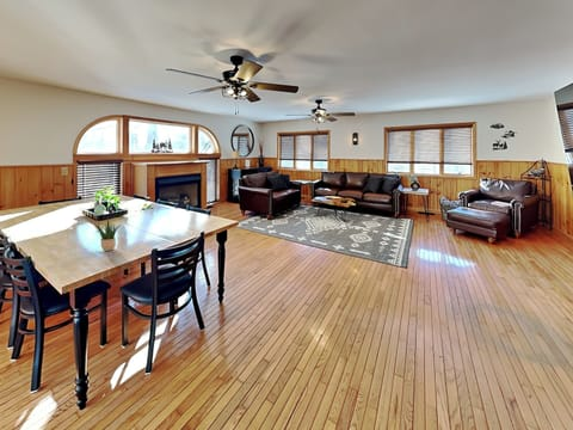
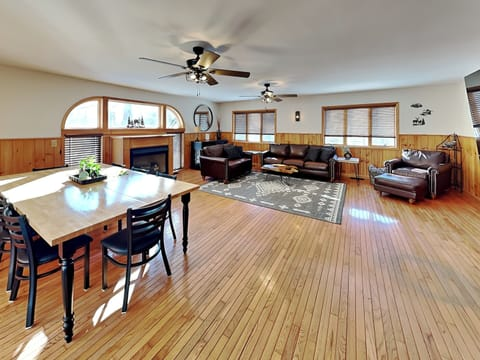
- potted plant (106, 232)
